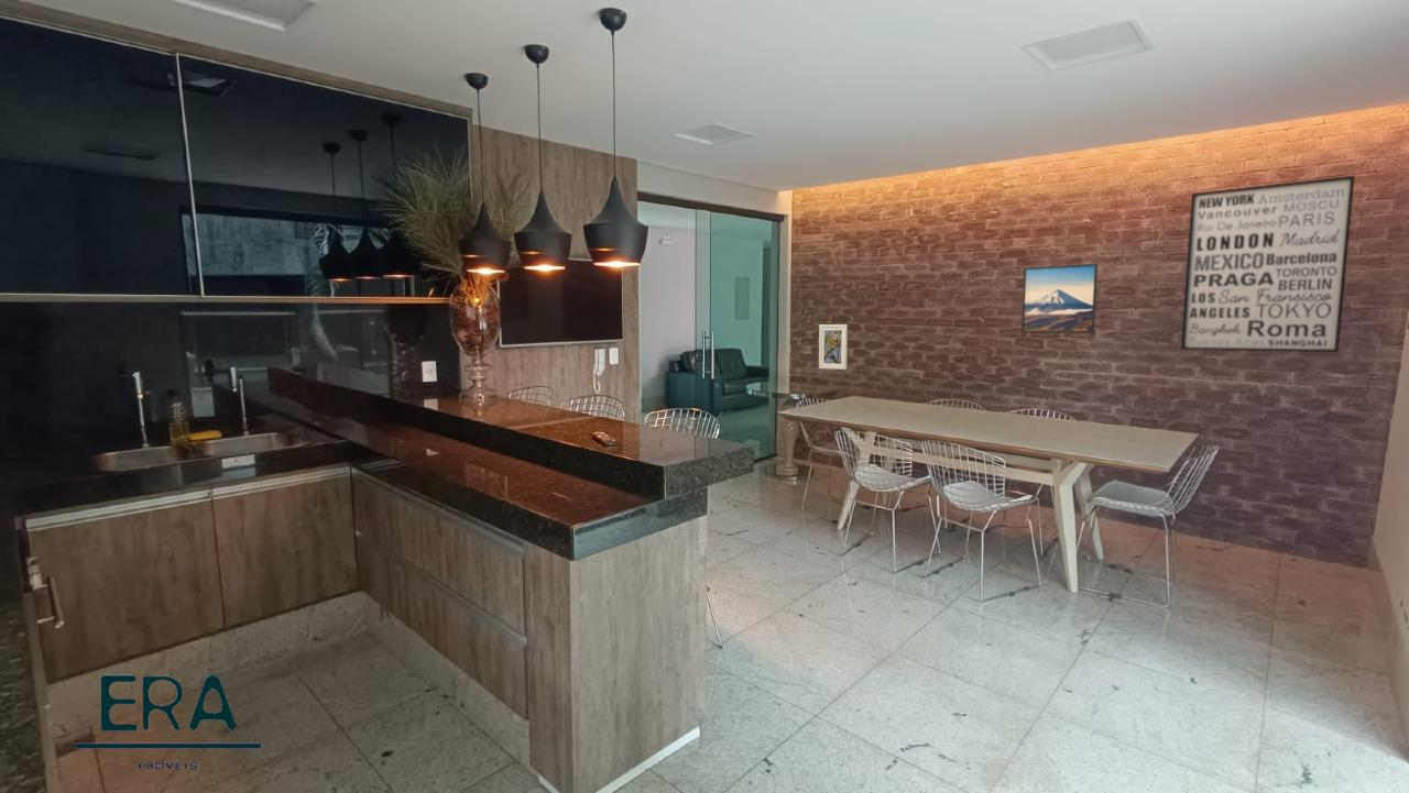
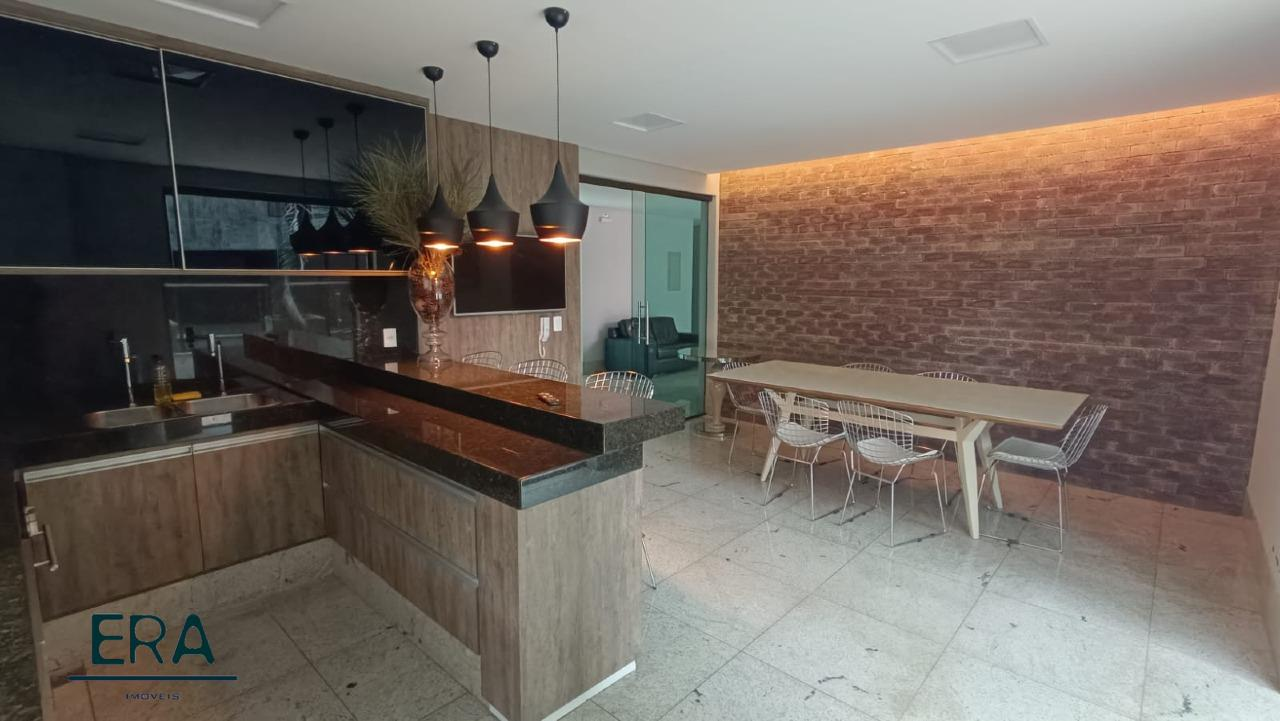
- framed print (832, 346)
- wall art (1261, 268)
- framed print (1058, 299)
